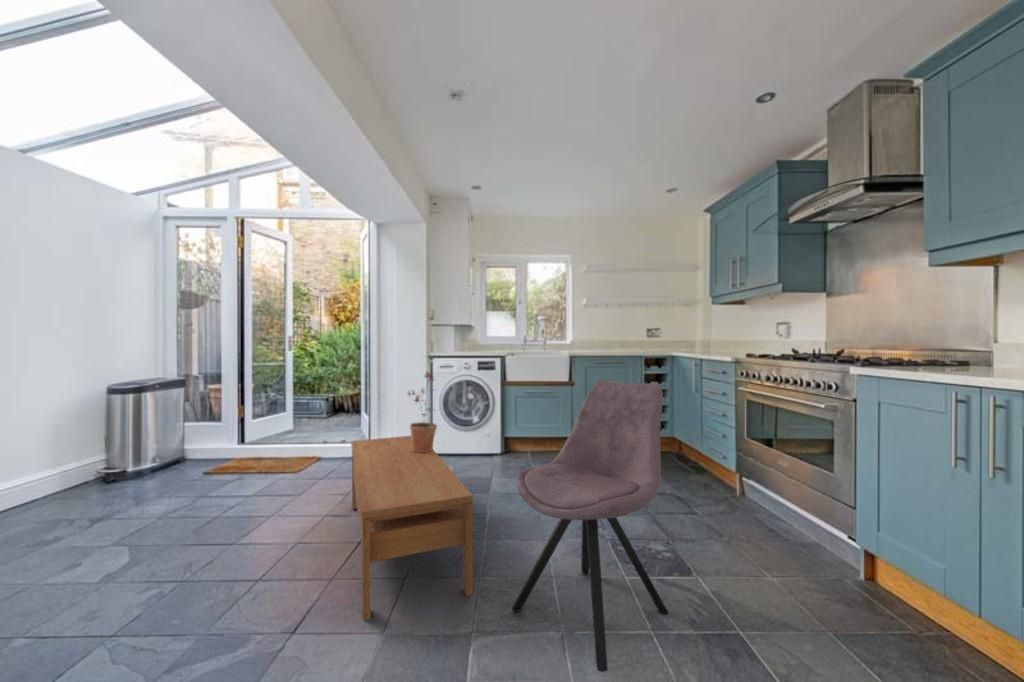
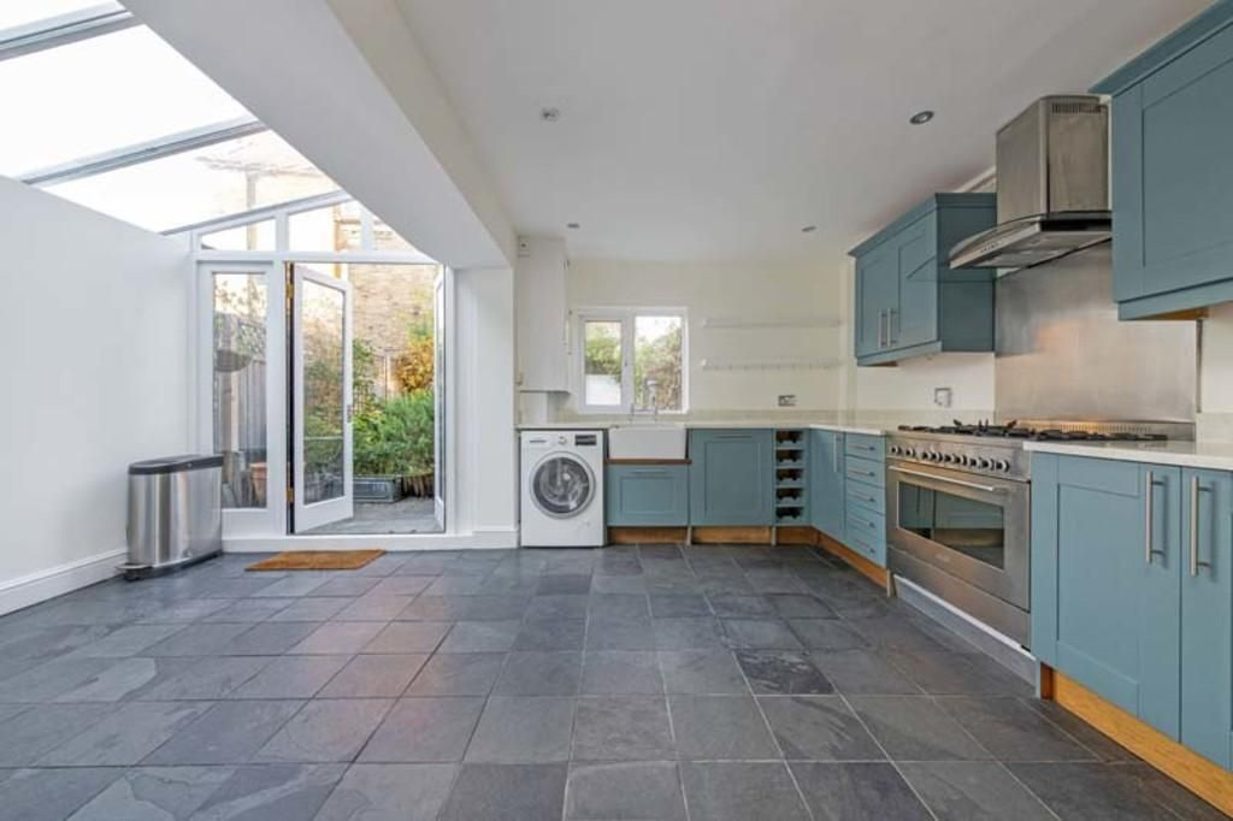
- potted plant (417, 409)
- chair (591, 498)
- coffee table (399, 501)
